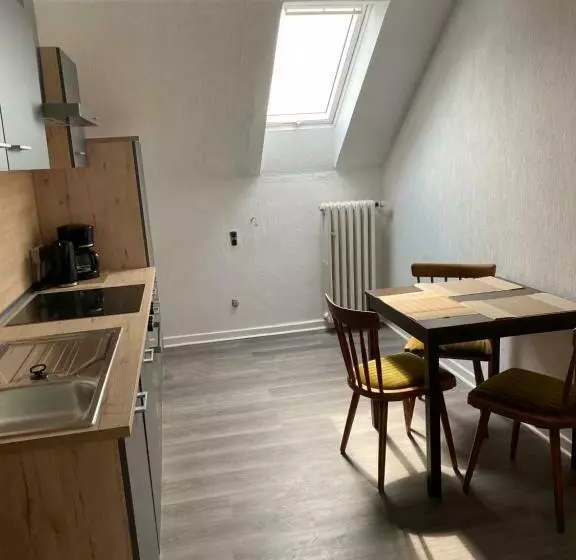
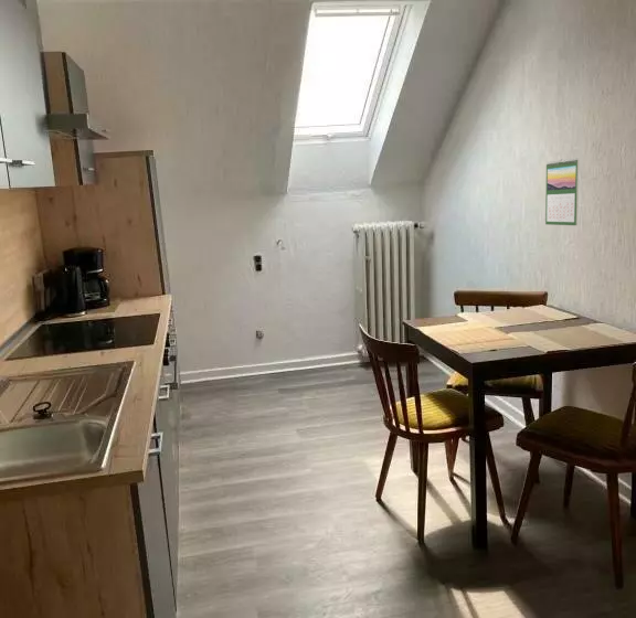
+ calendar (561, 192)
